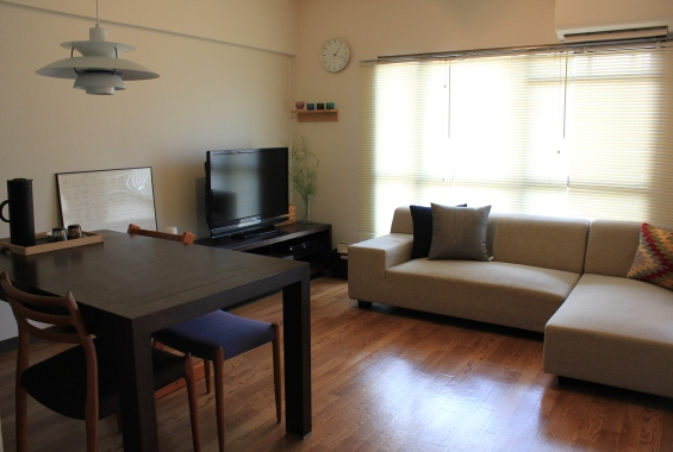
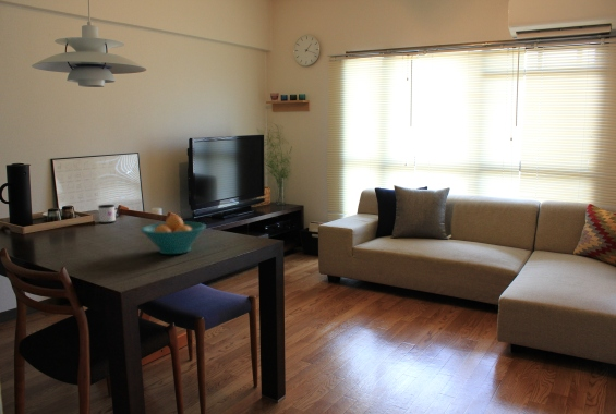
+ fruit bowl (173, 233)
+ mug (109, 212)
